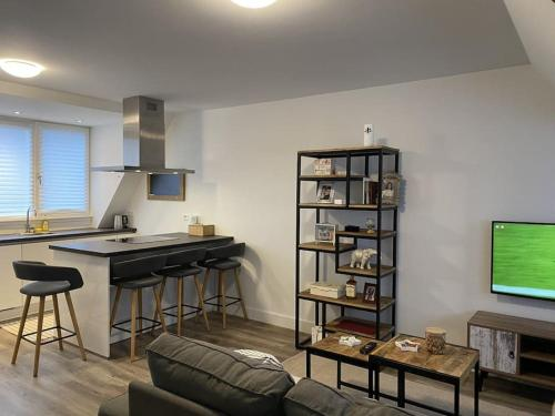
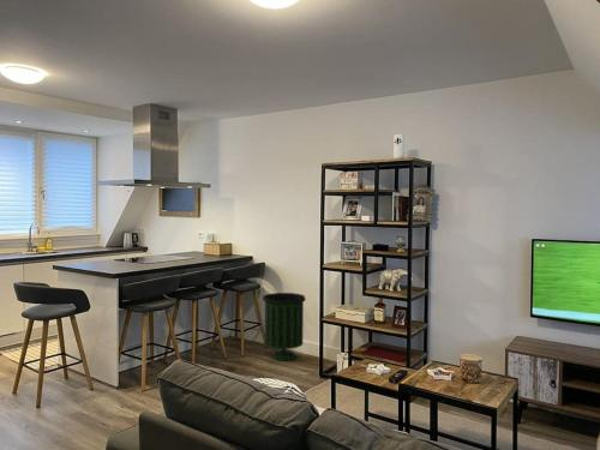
+ trash can (283, 326)
